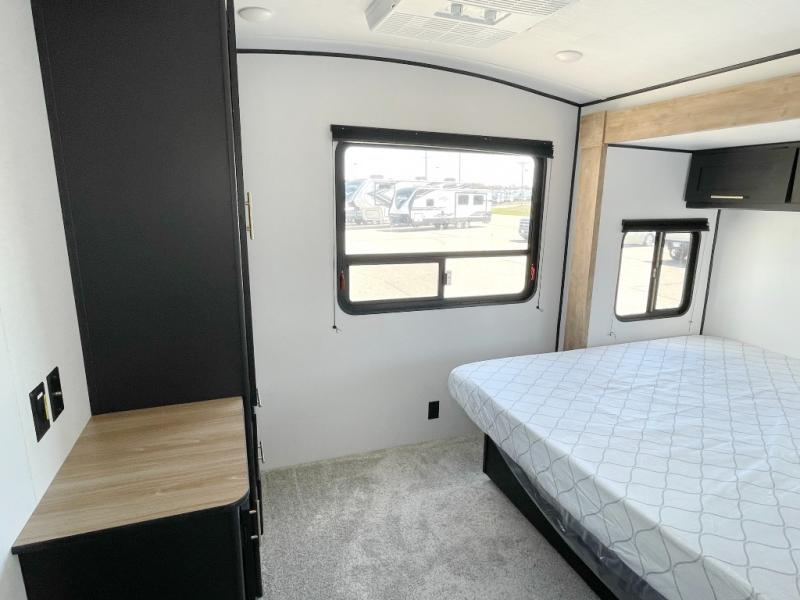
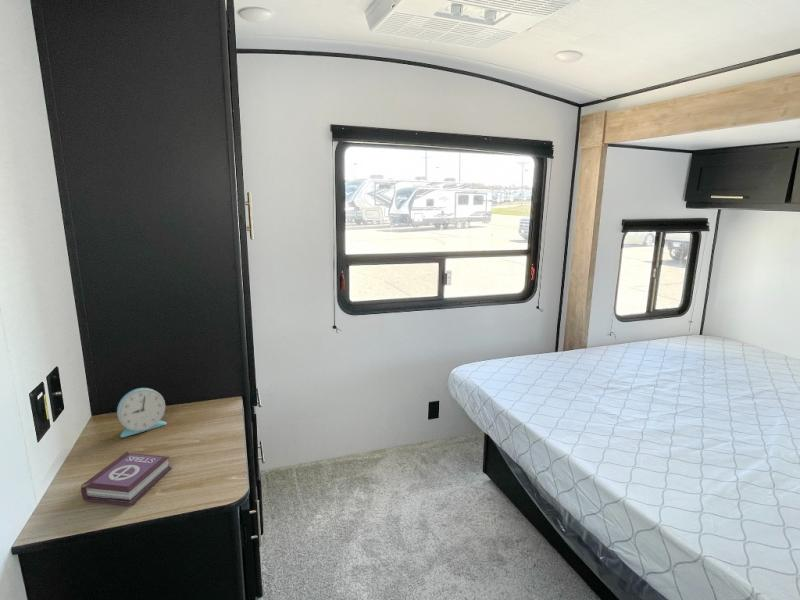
+ alarm clock (140, 407)
+ book (128, 476)
